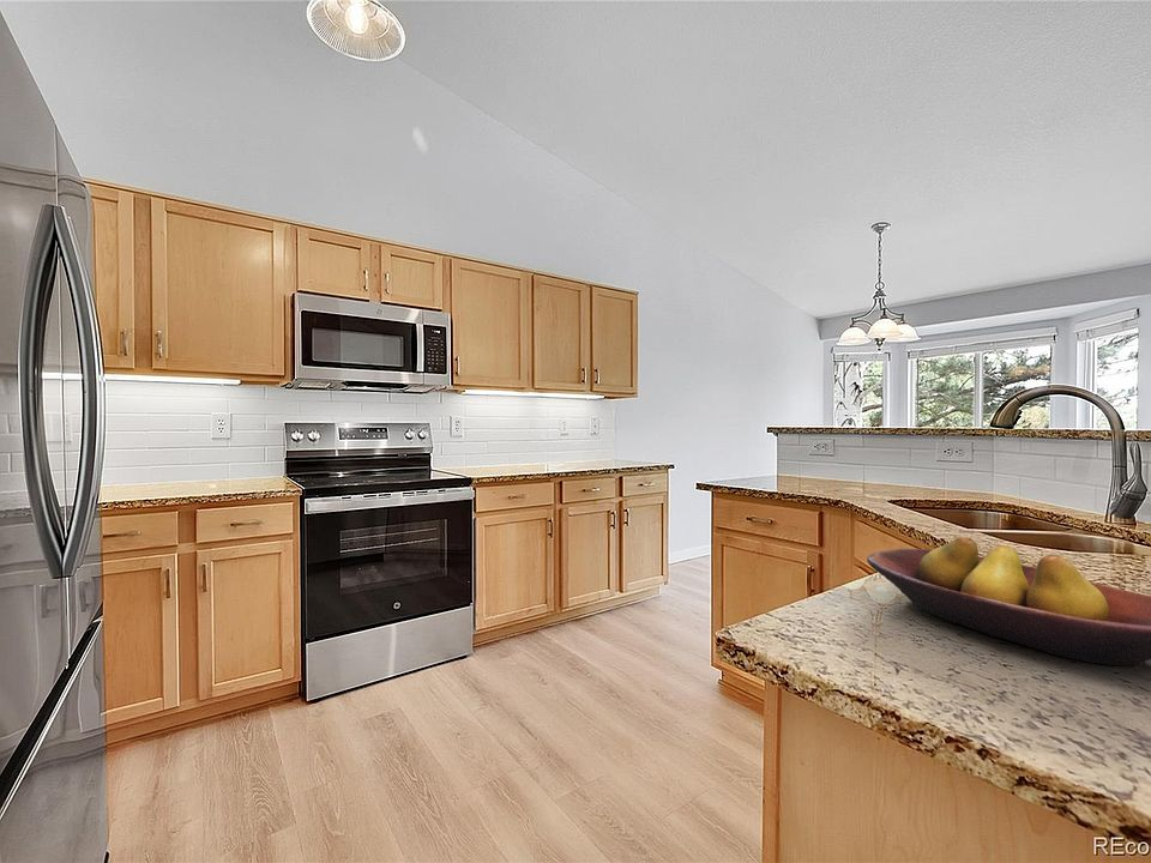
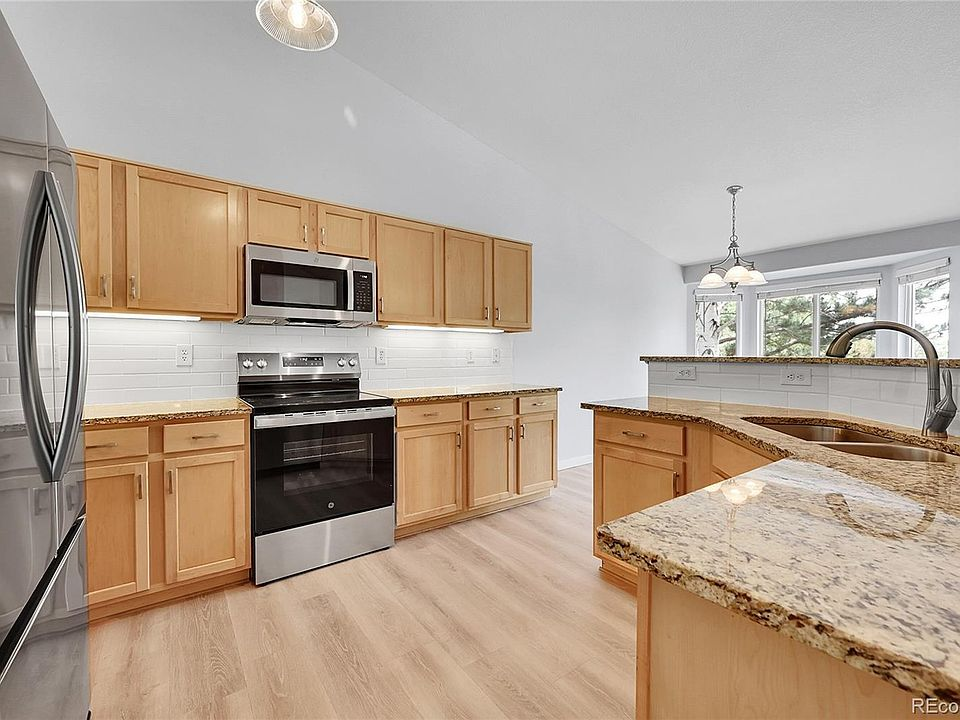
- fruit bowl (1010, 585)
